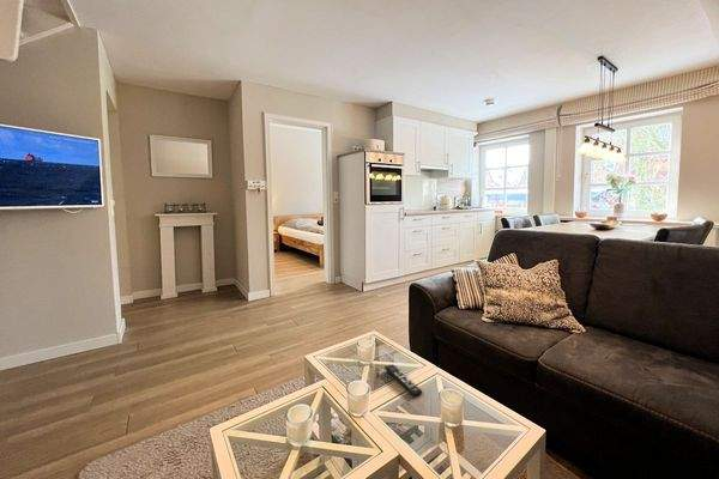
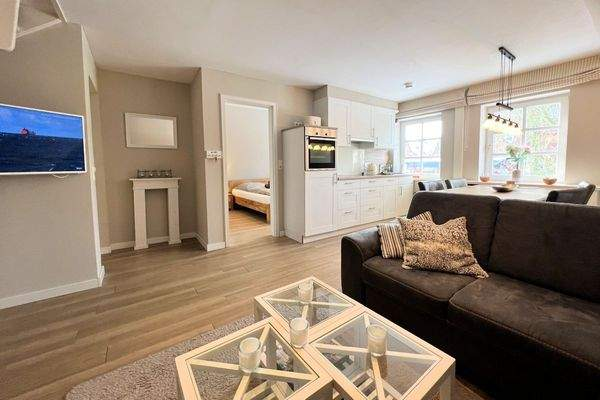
- remote control (401, 378)
